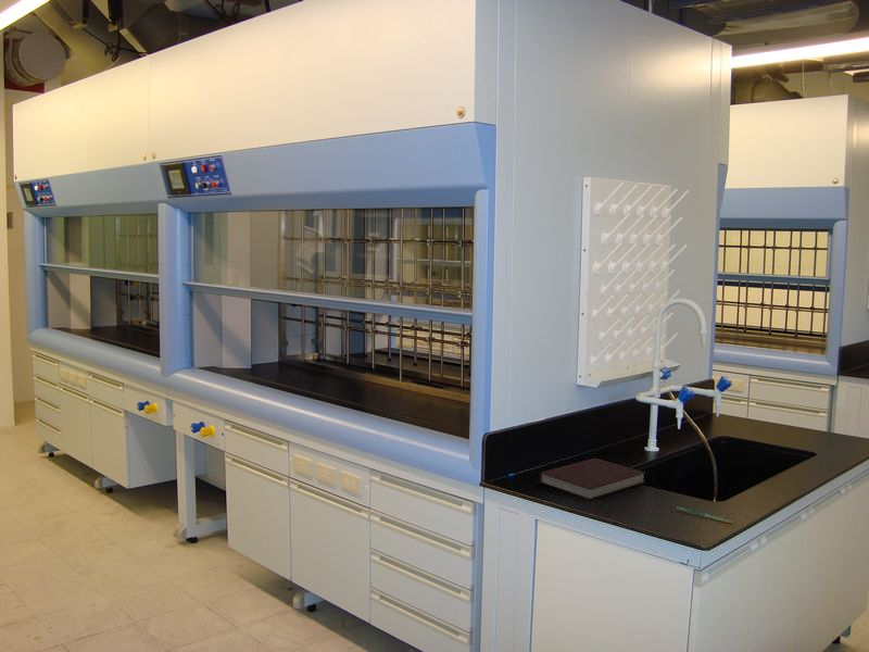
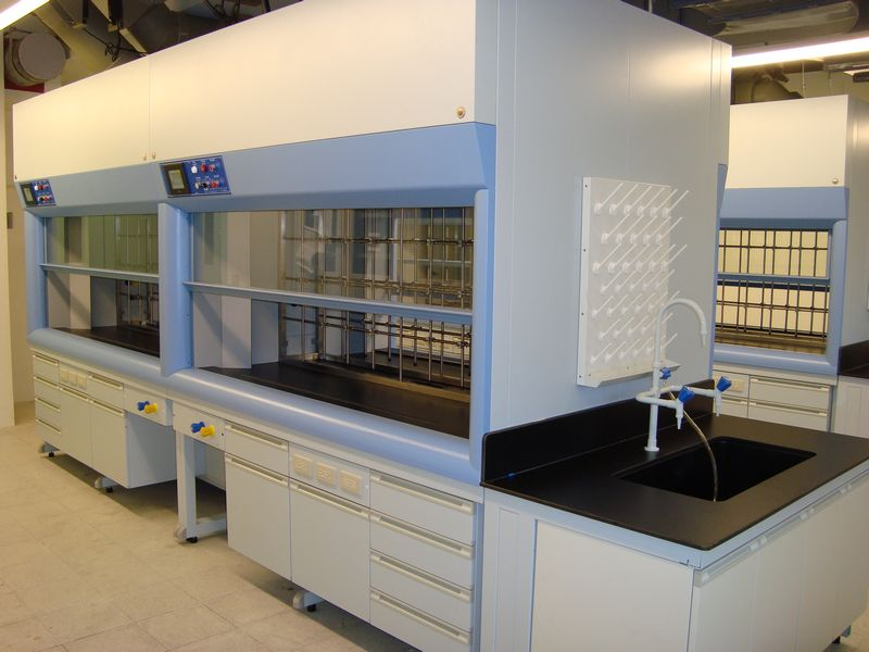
- pen (704, 515)
- notebook (592, 477)
